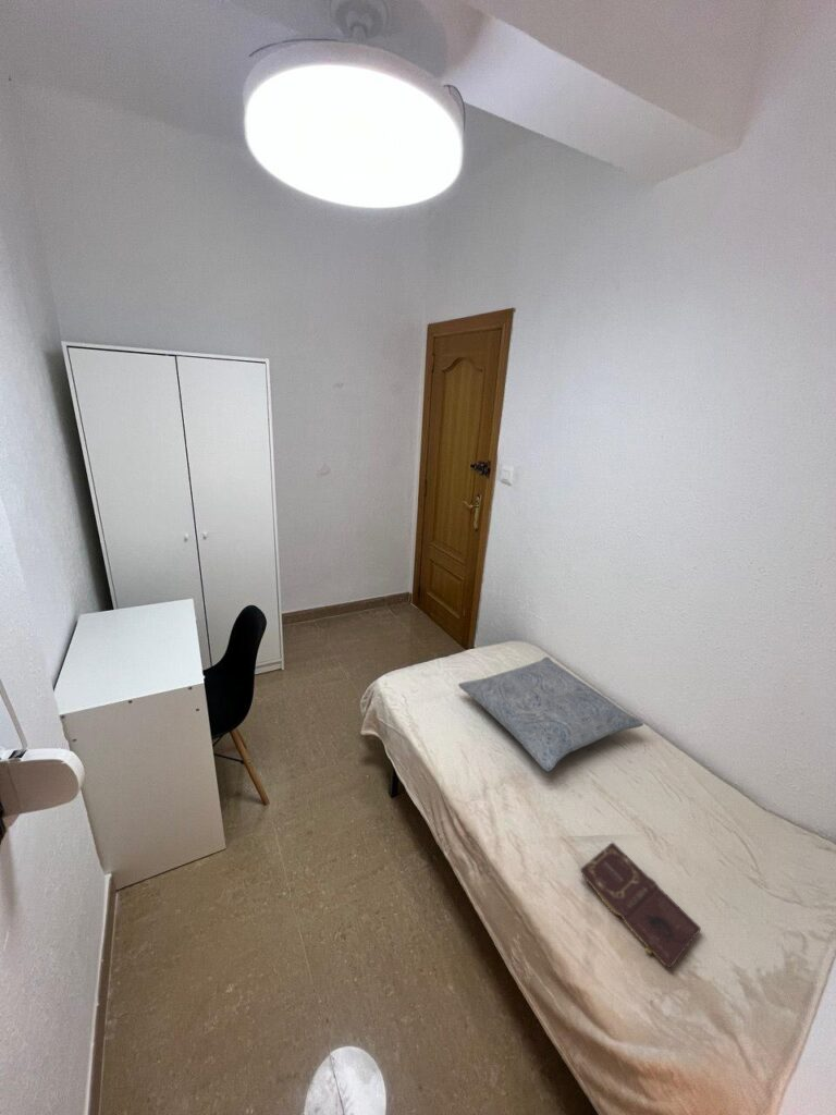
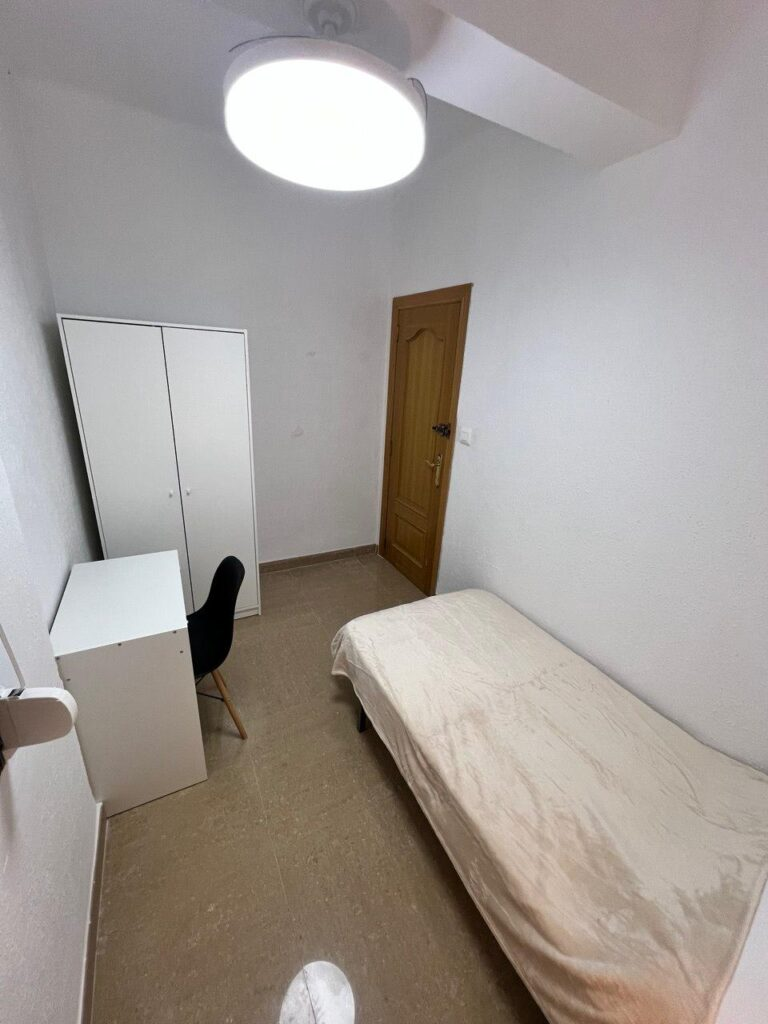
- book (636, 900)
- pillow (546, 703)
